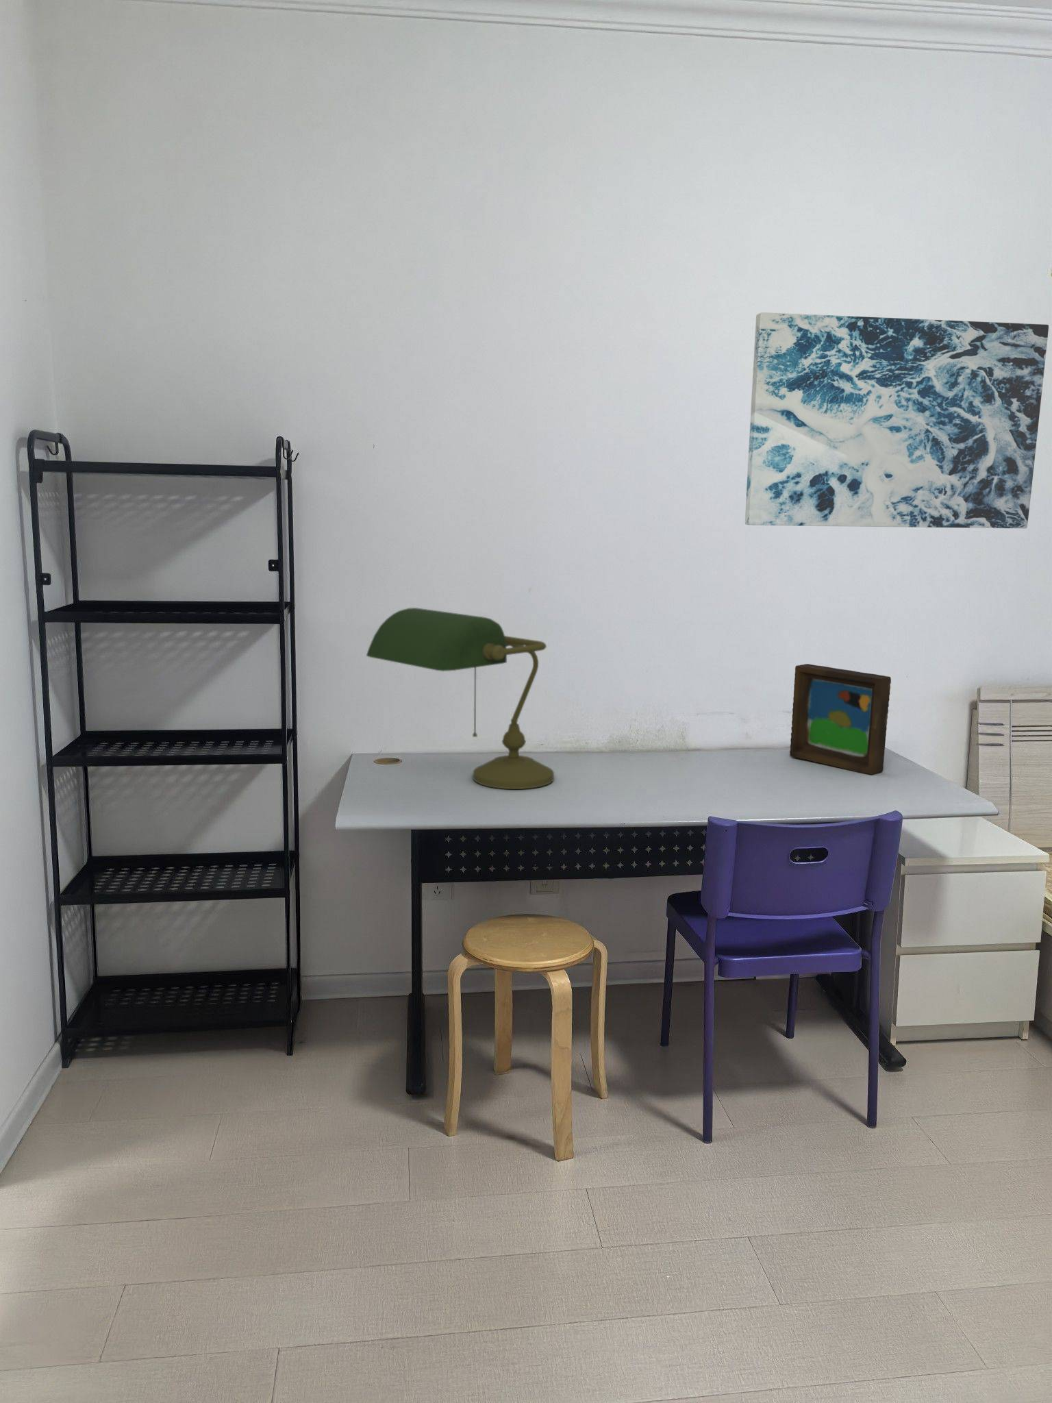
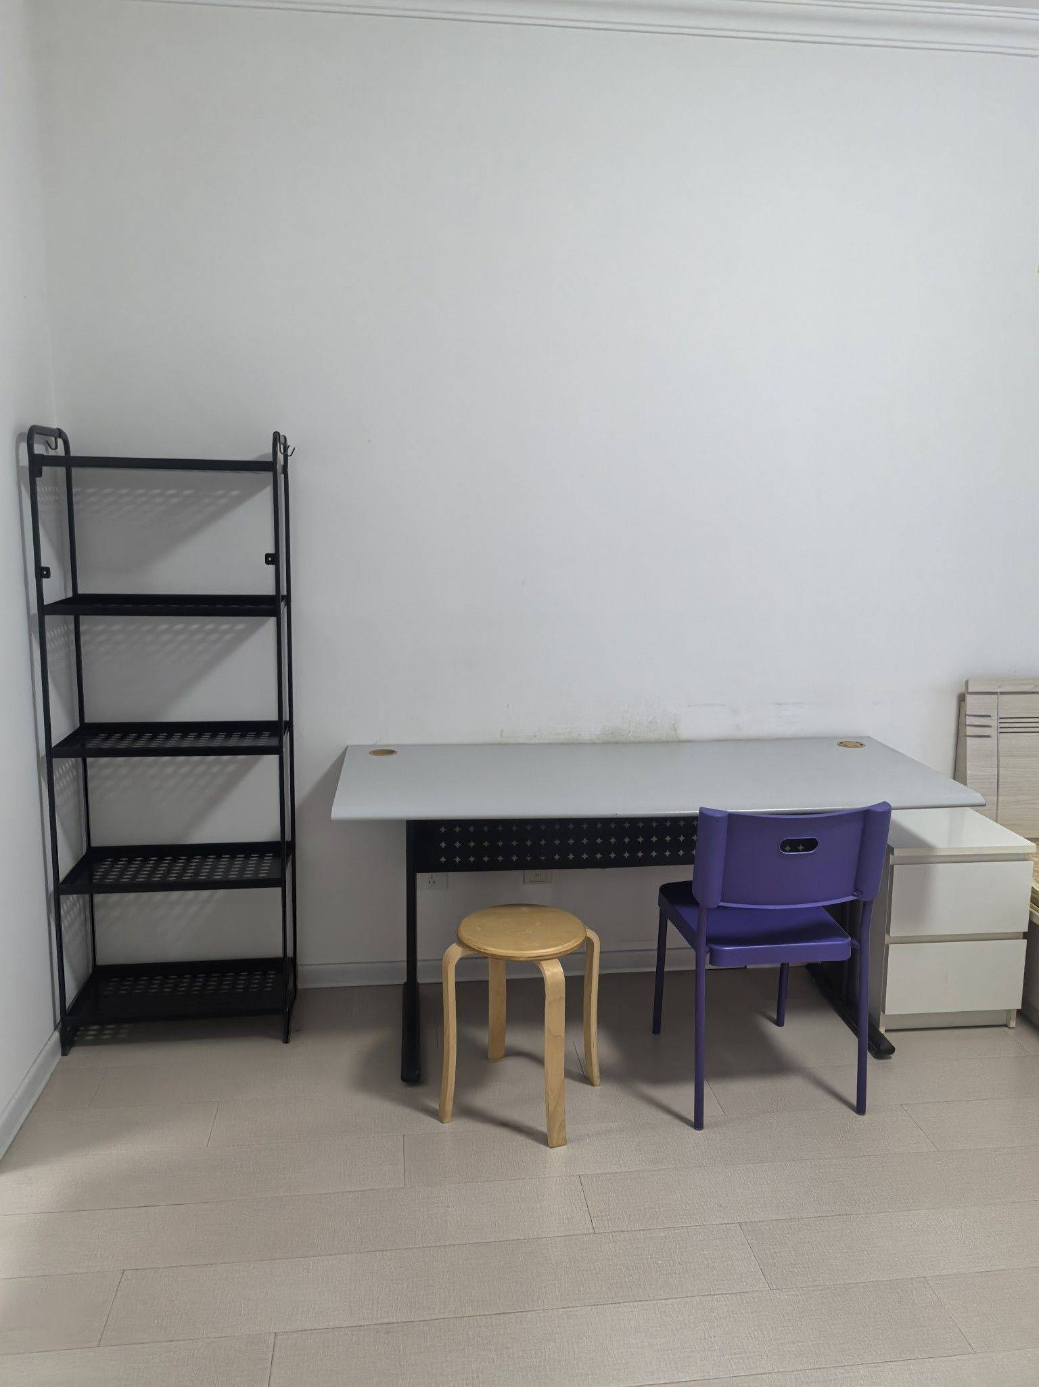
- wall art (896, 424)
- desk lamp (475, 699)
- picture frame (839, 717)
